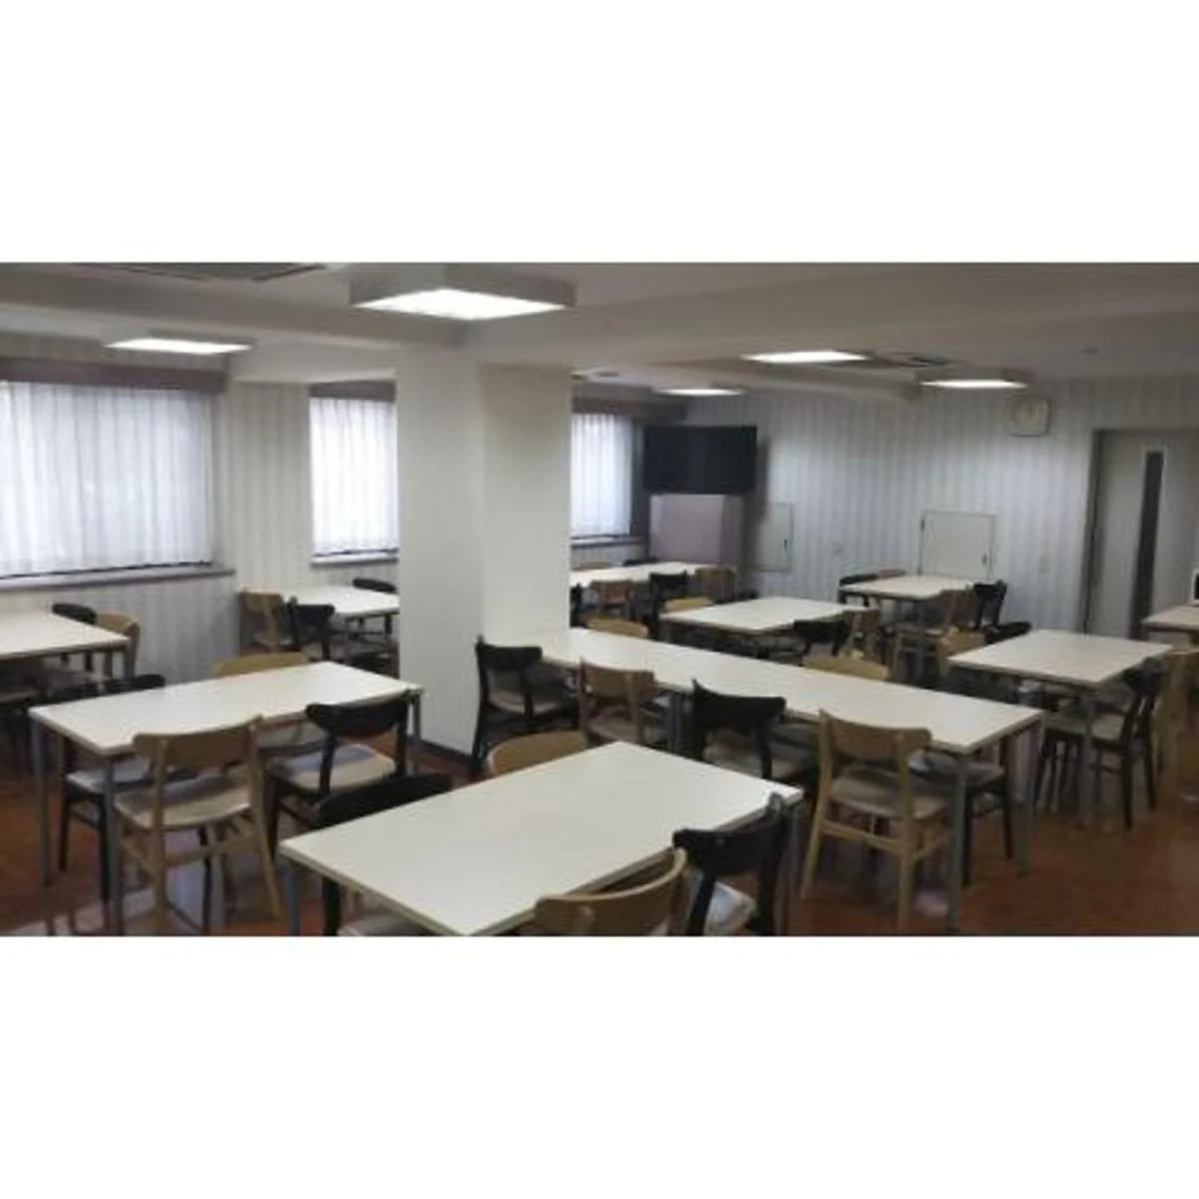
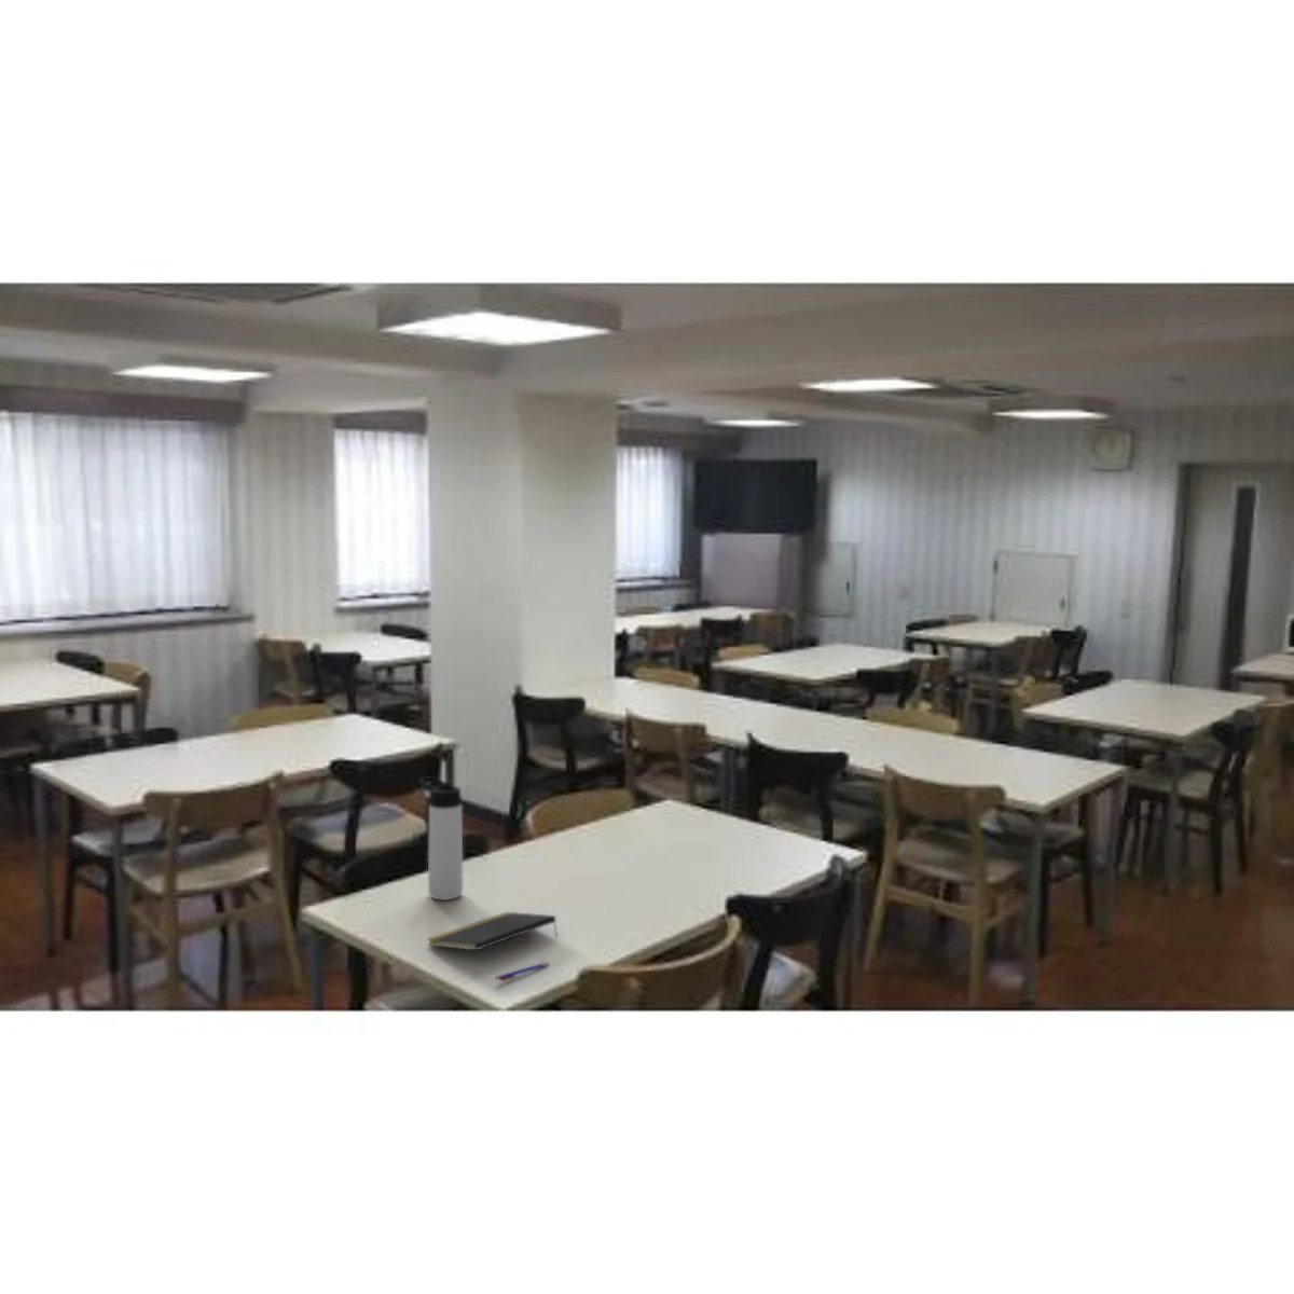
+ thermos bottle (440, 837)
+ notepad (492, 929)
+ pen (523, 970)
